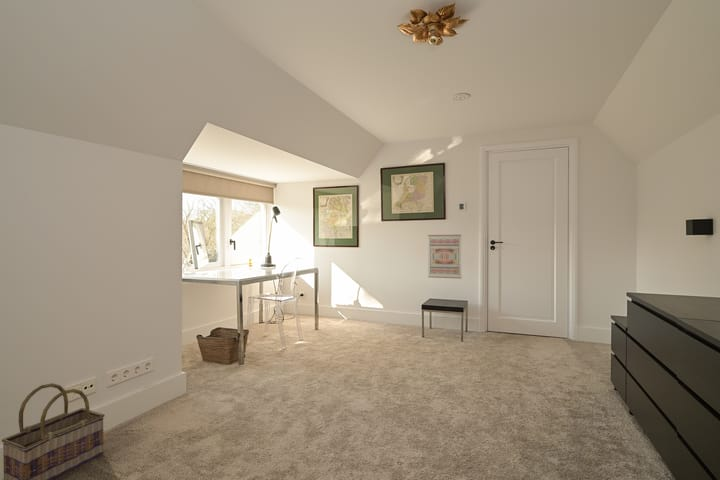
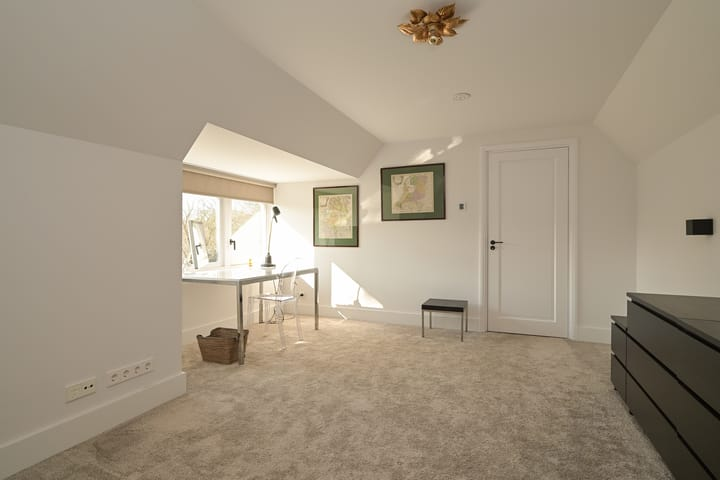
- wall art (444, 256)
- basket (56, 427)
